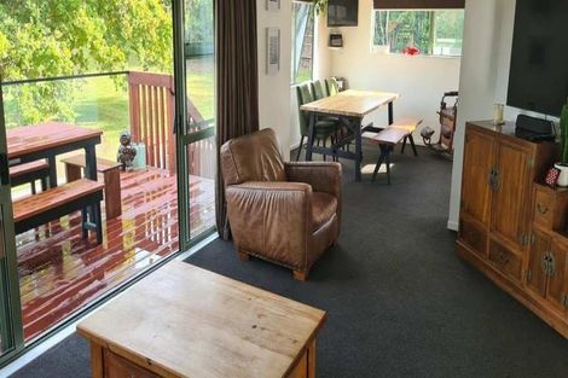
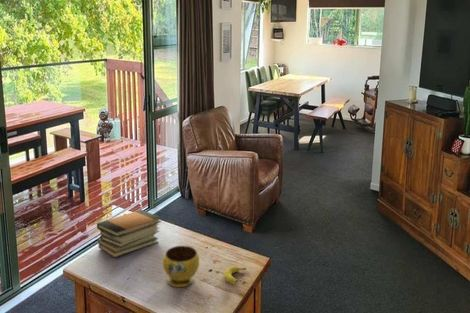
+ bowl (181, 266)
+ fruit (236, 271)
+ book stack (129, 232)
